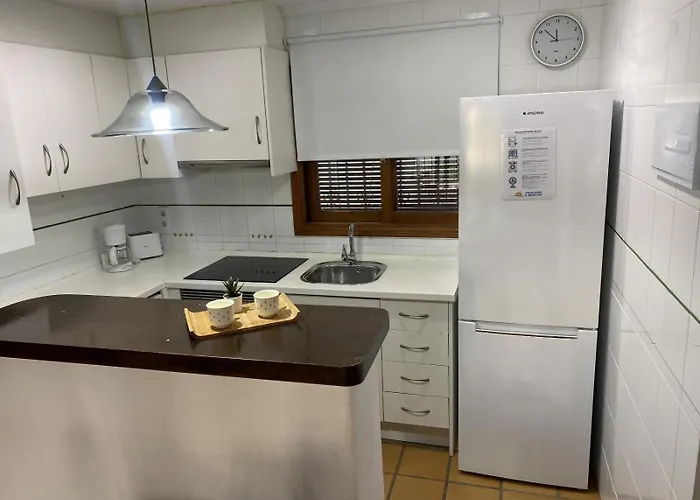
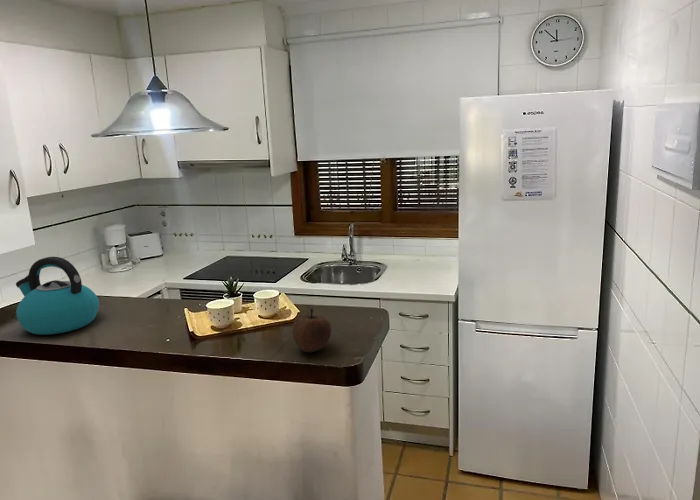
+ kettle (52, 291)
+ fruit (311, 329)
